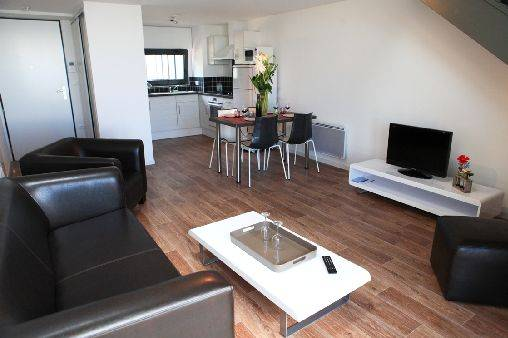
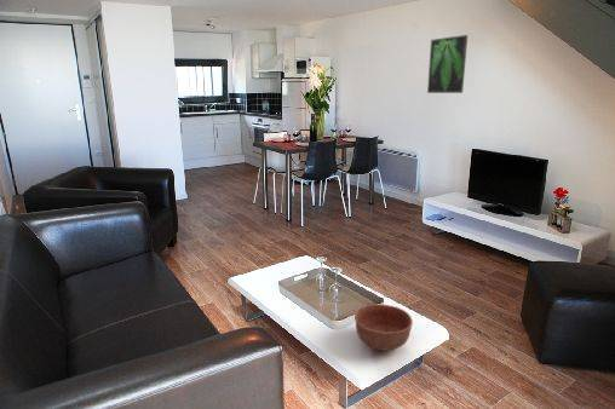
+ bowl (383, 330)
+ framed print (446, 65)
